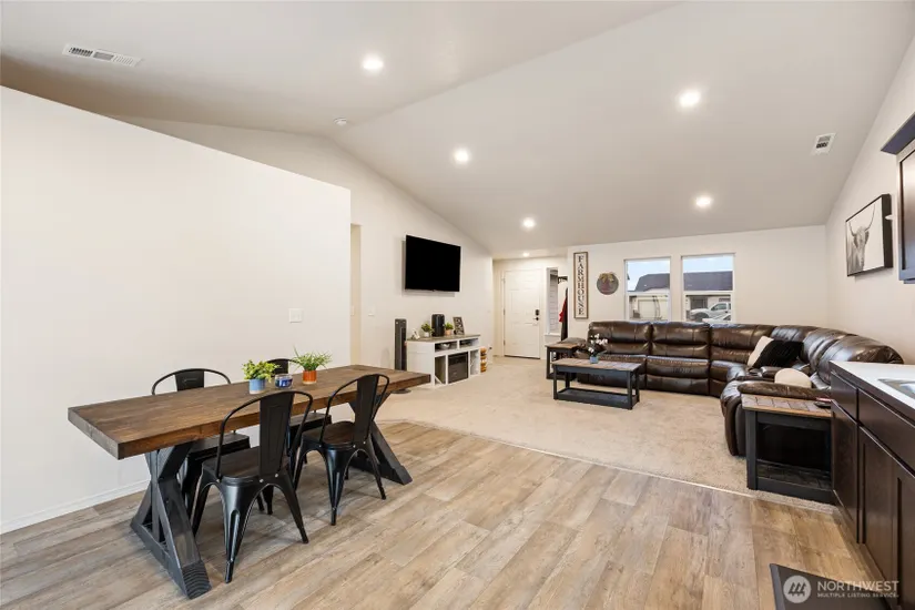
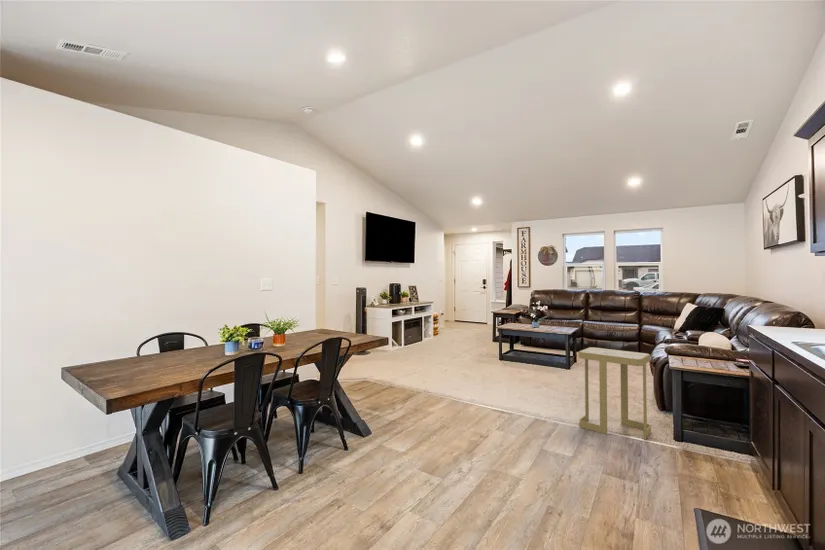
+ side table (621, 390)
